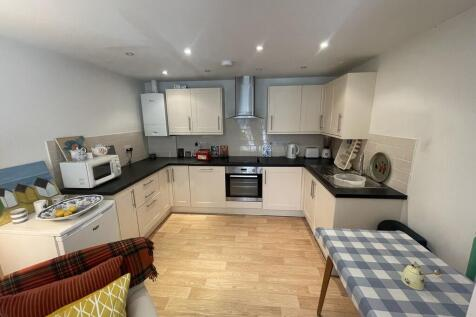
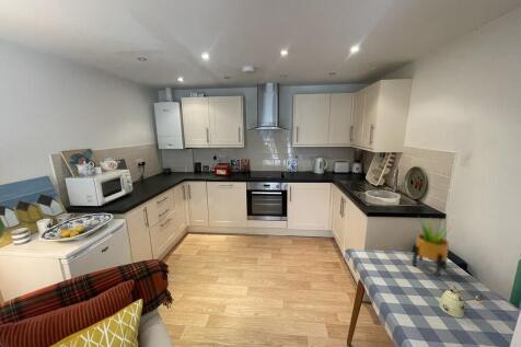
+ potted plant (431, 243)
